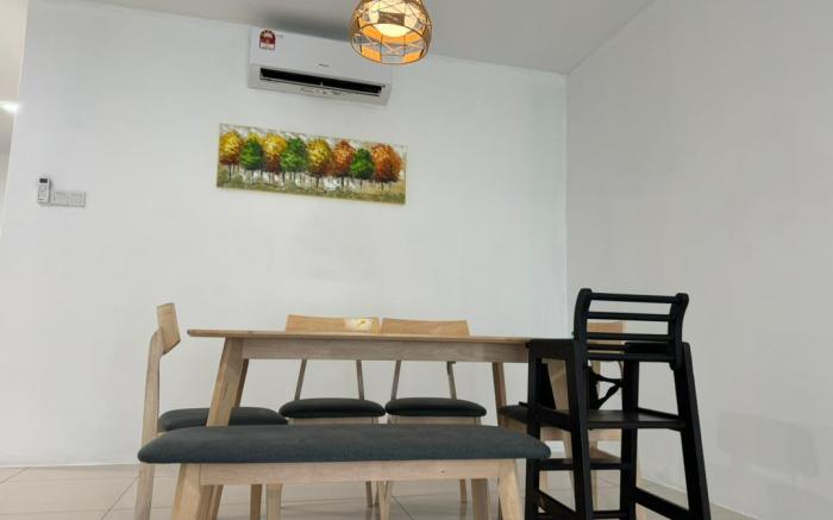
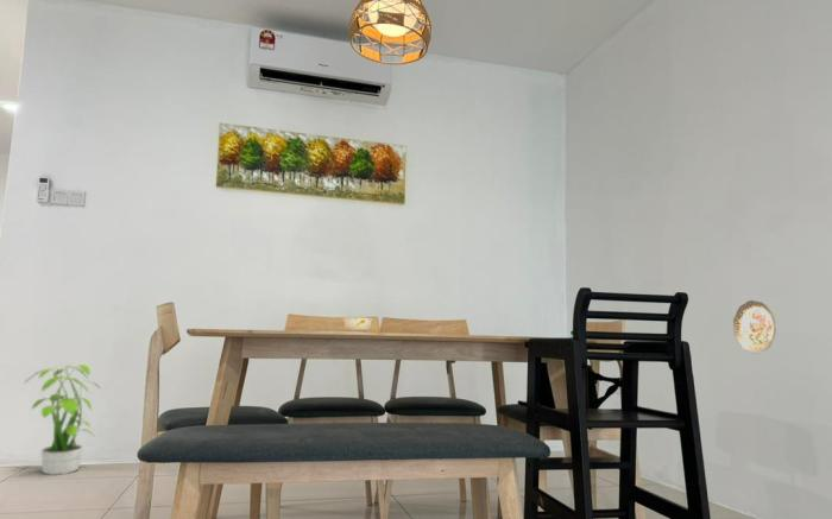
+ potted plant (56, 417)
+ decorative plate (755, 327)
